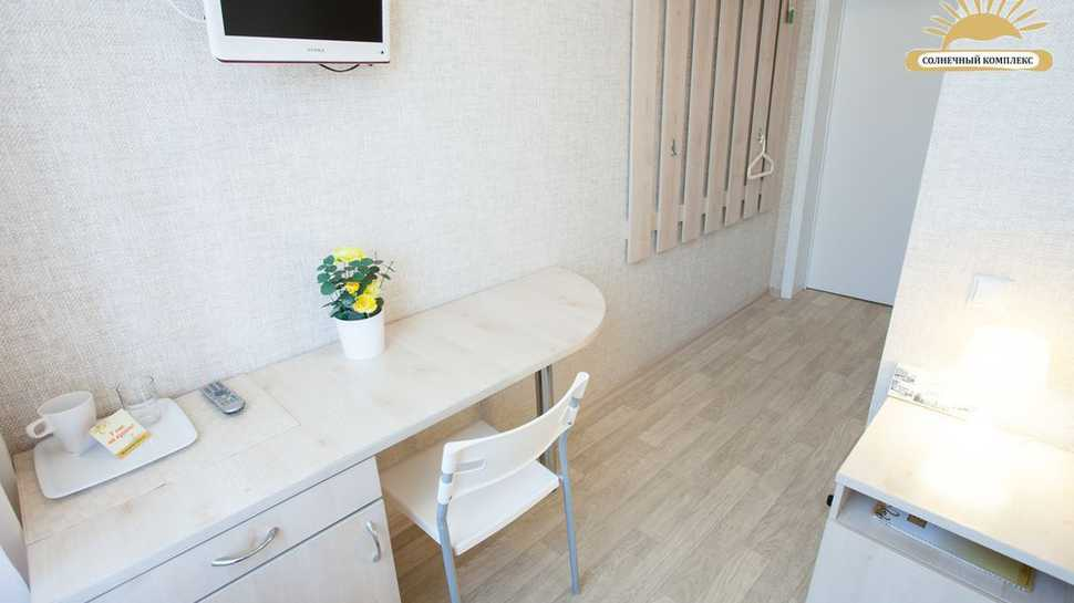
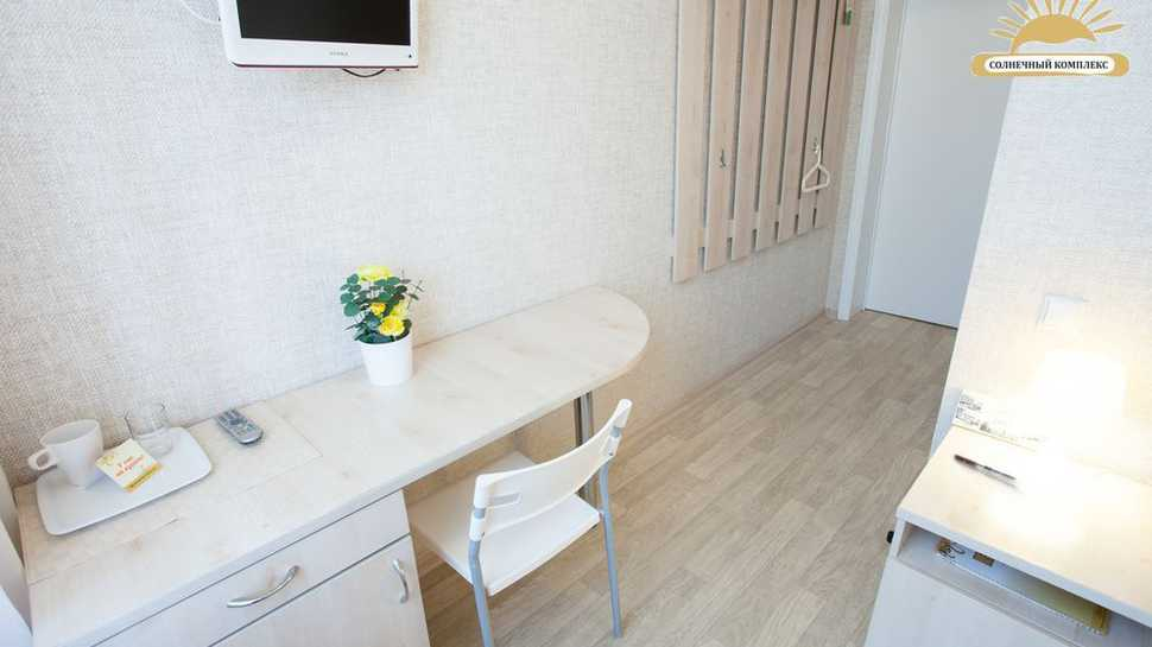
+ pen (983, 465)
